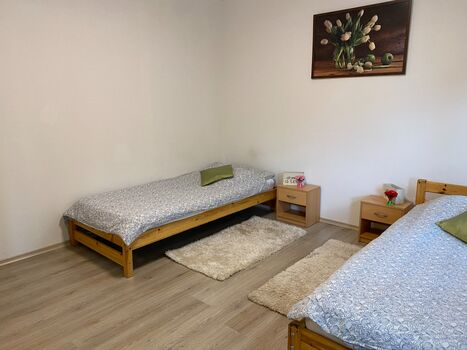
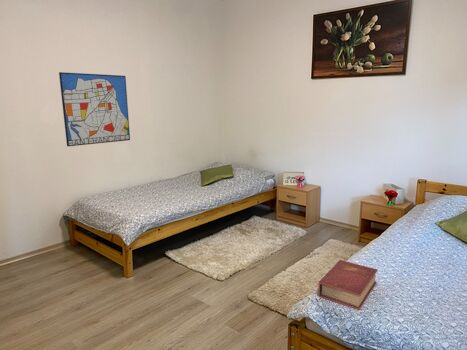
+ book (348, 282)
+ wall art (97, 109)
